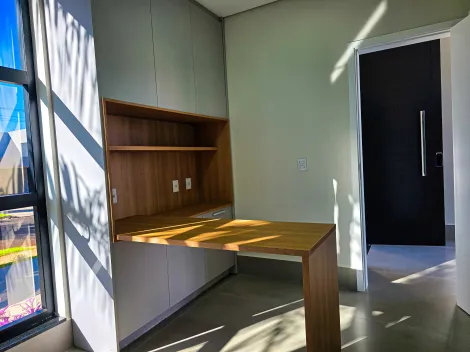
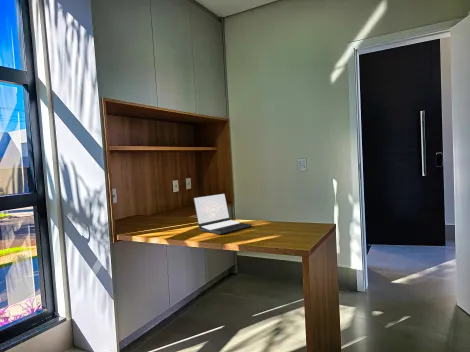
+ laptop (222, 211)
